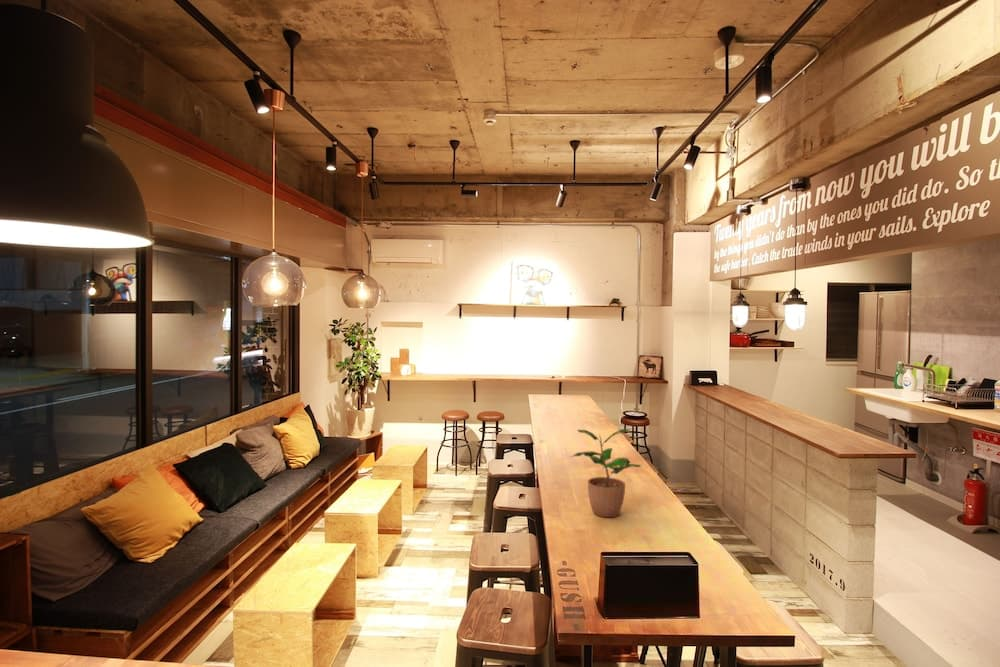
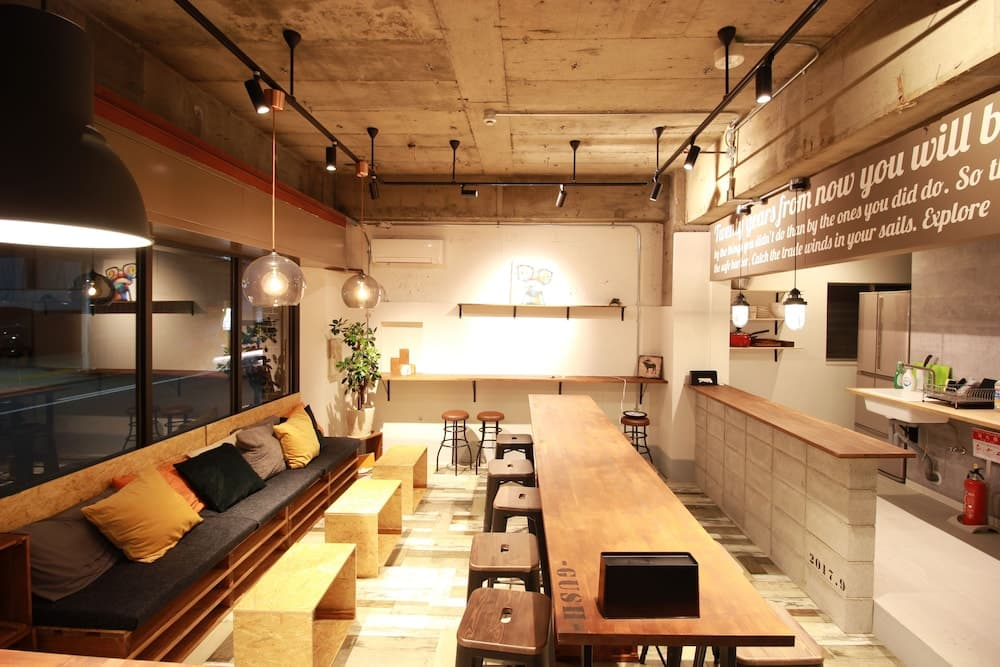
- potted plant (602, 468)
